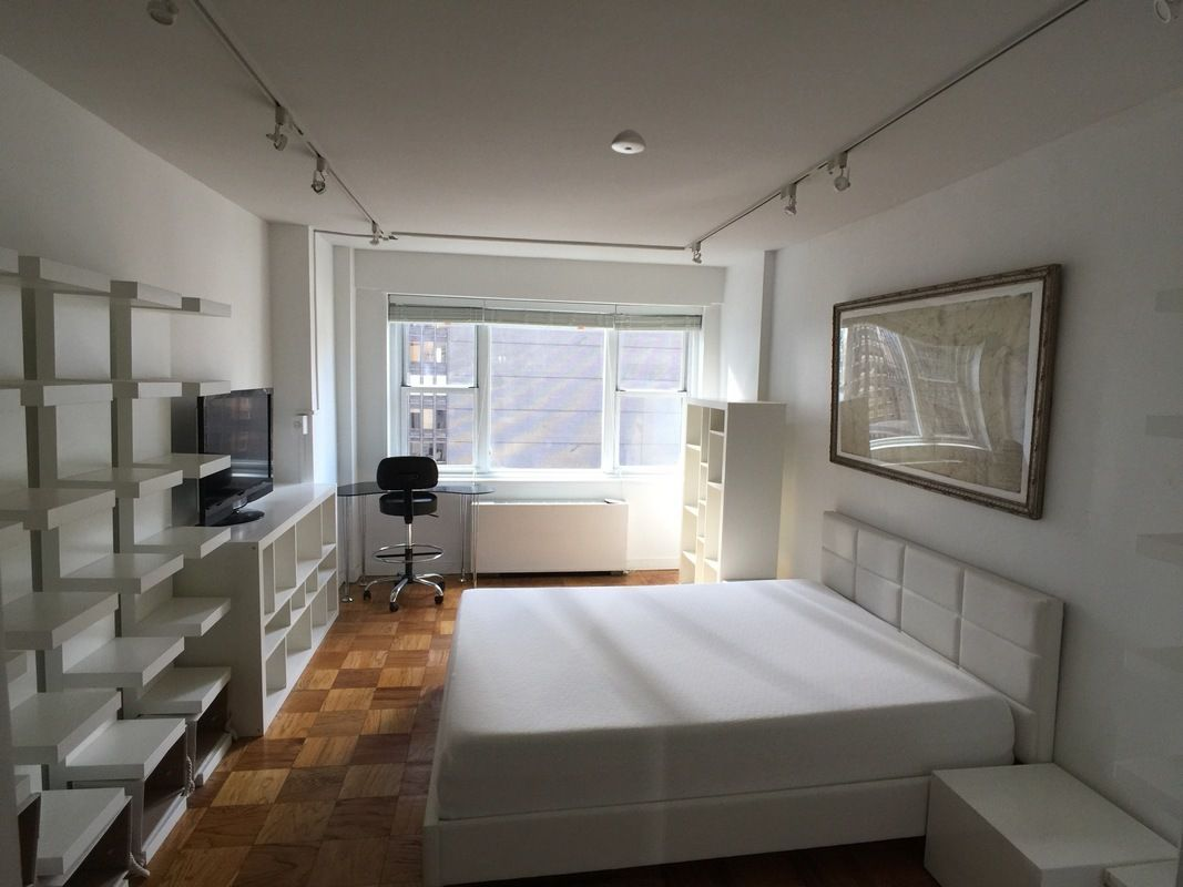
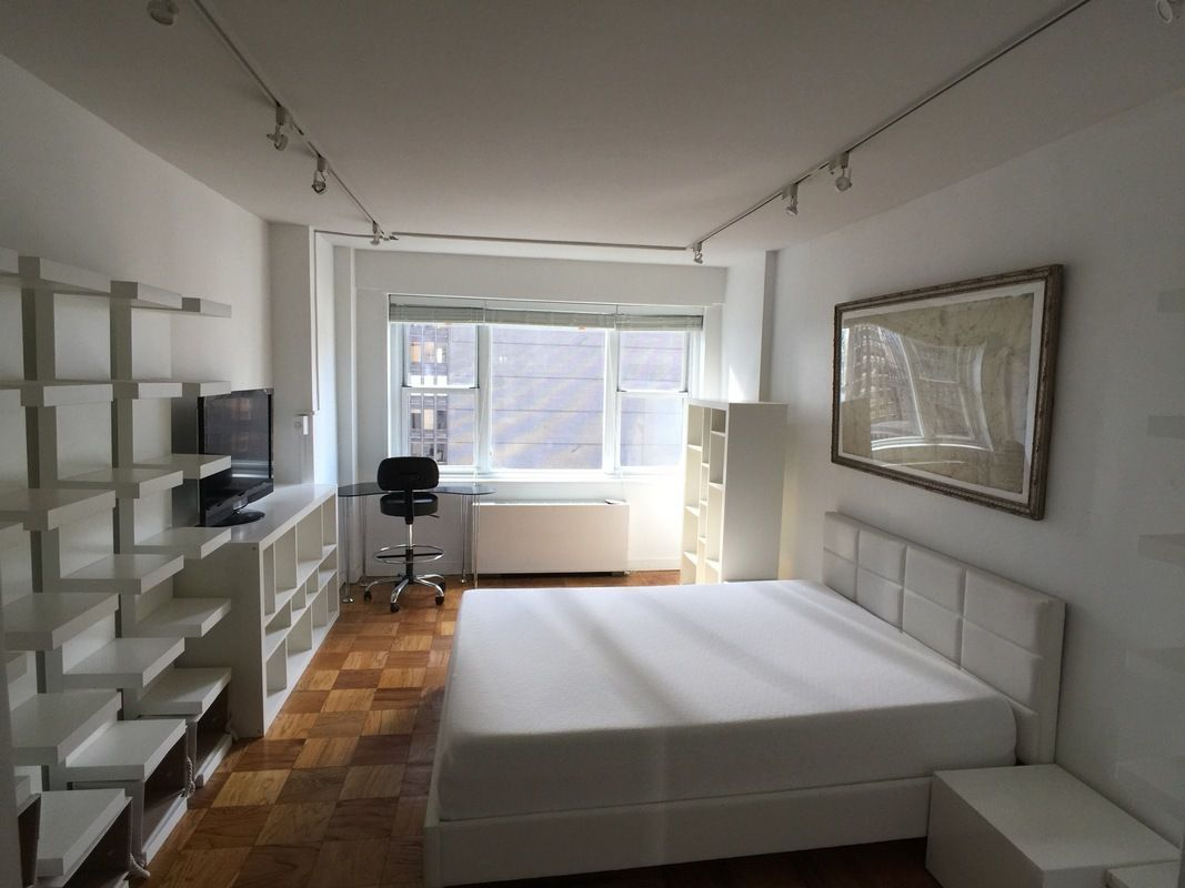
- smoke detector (629, 140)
